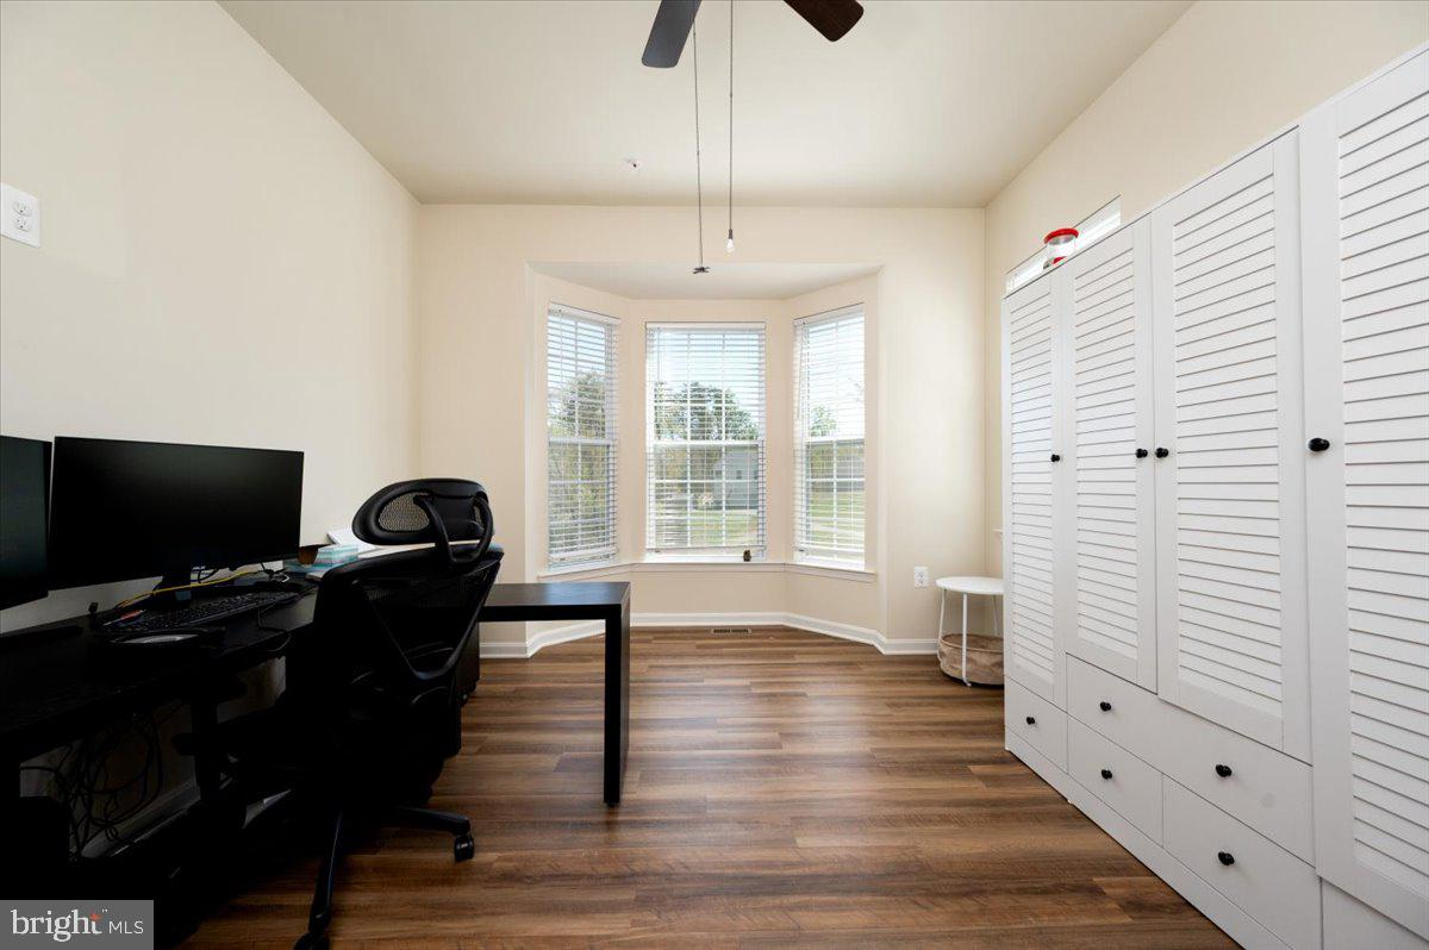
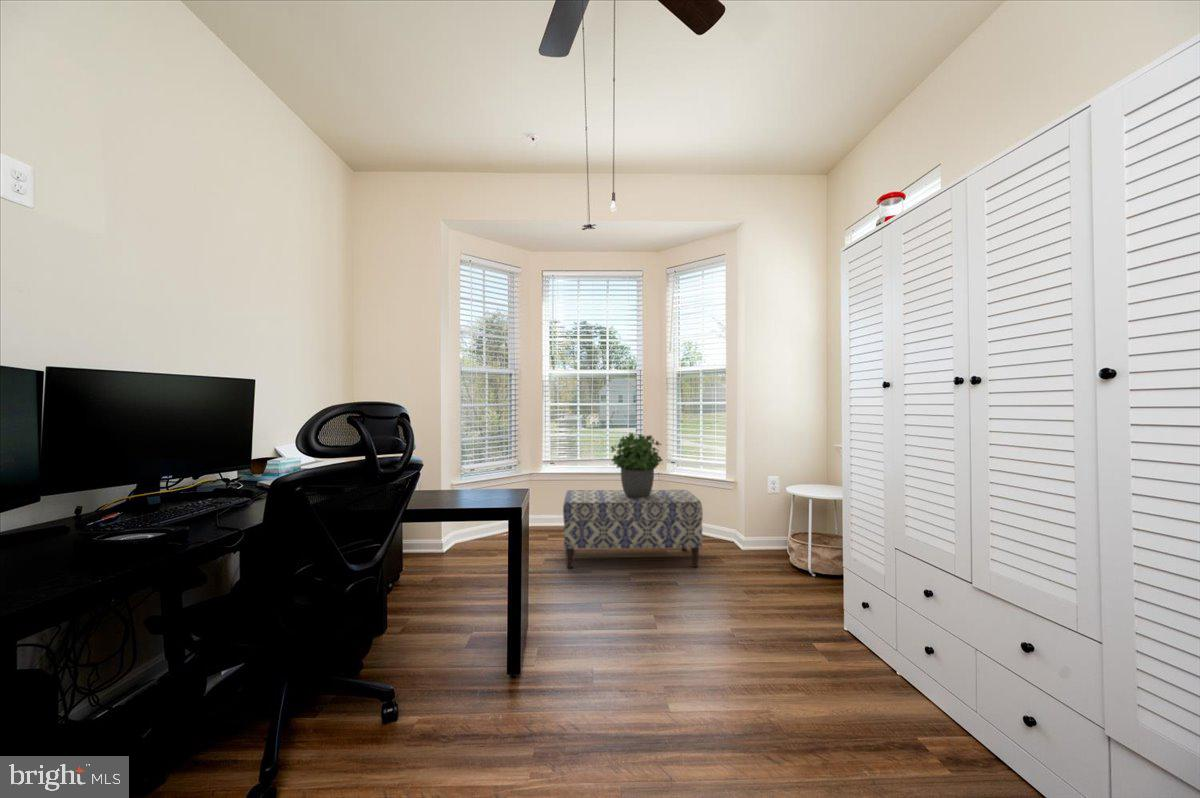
+ potted plant (636, 462)
+ bench (630, 526)
